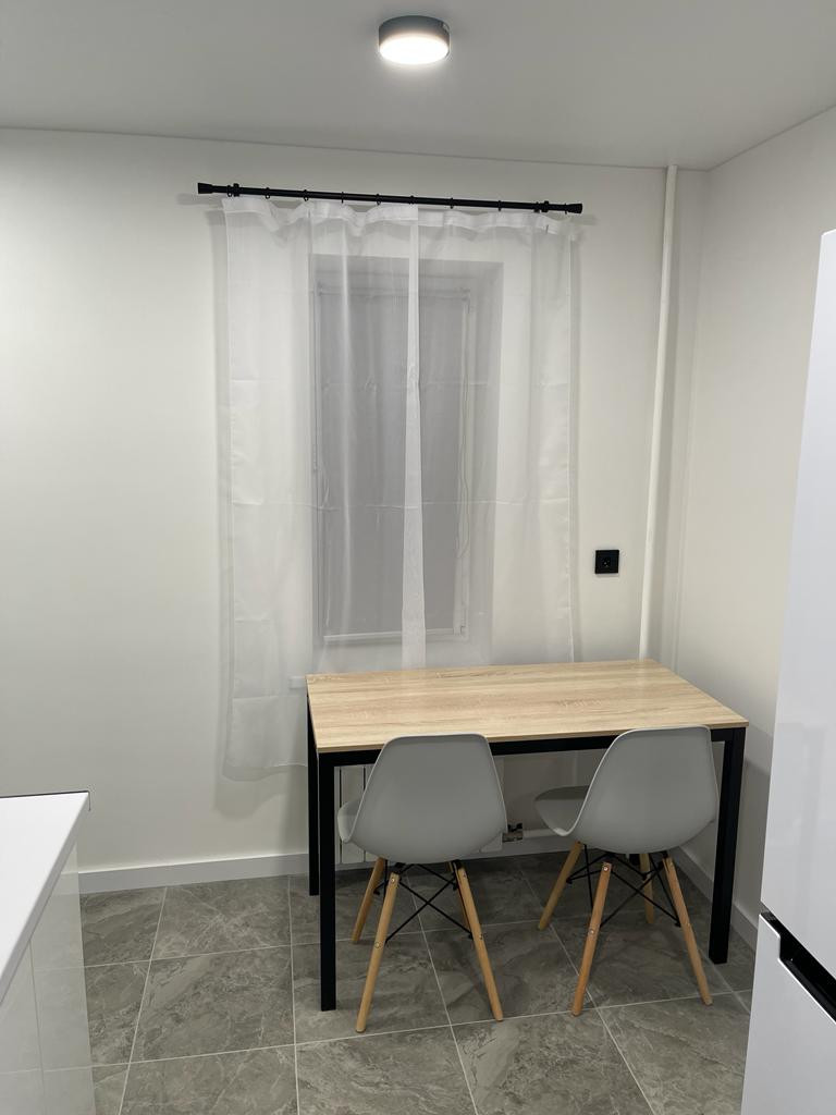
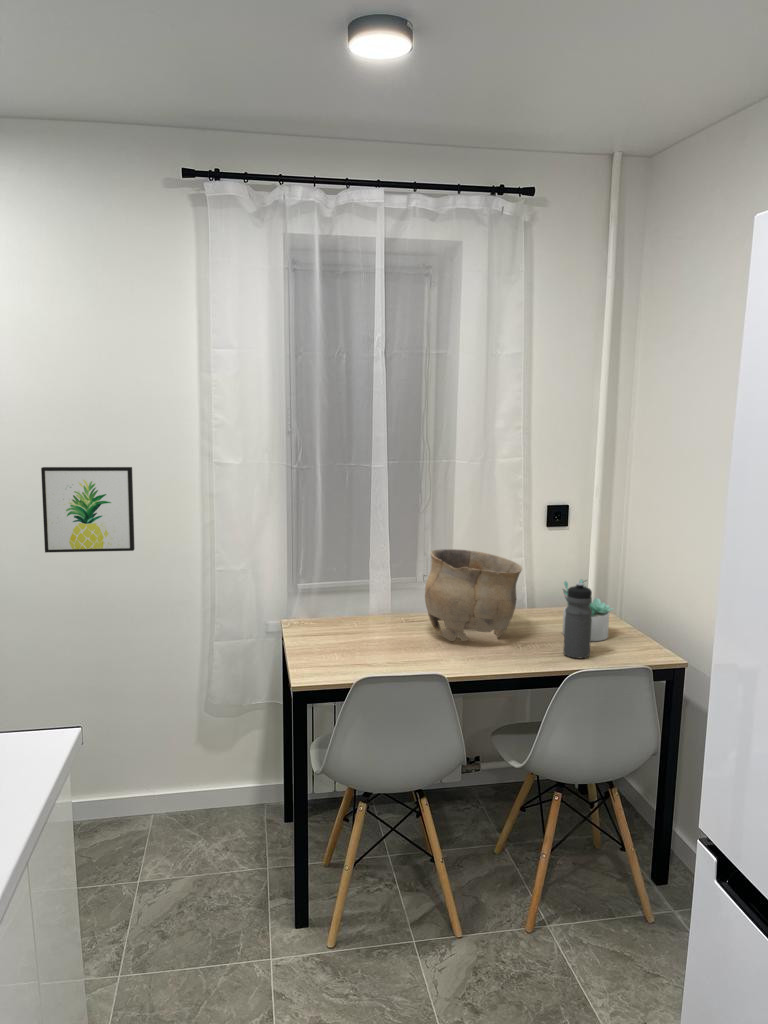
+ water bottle (578, 619)
+ succulent plant (589, 606)
+ bowl (472, 594)
+ wall art (88, 509)
